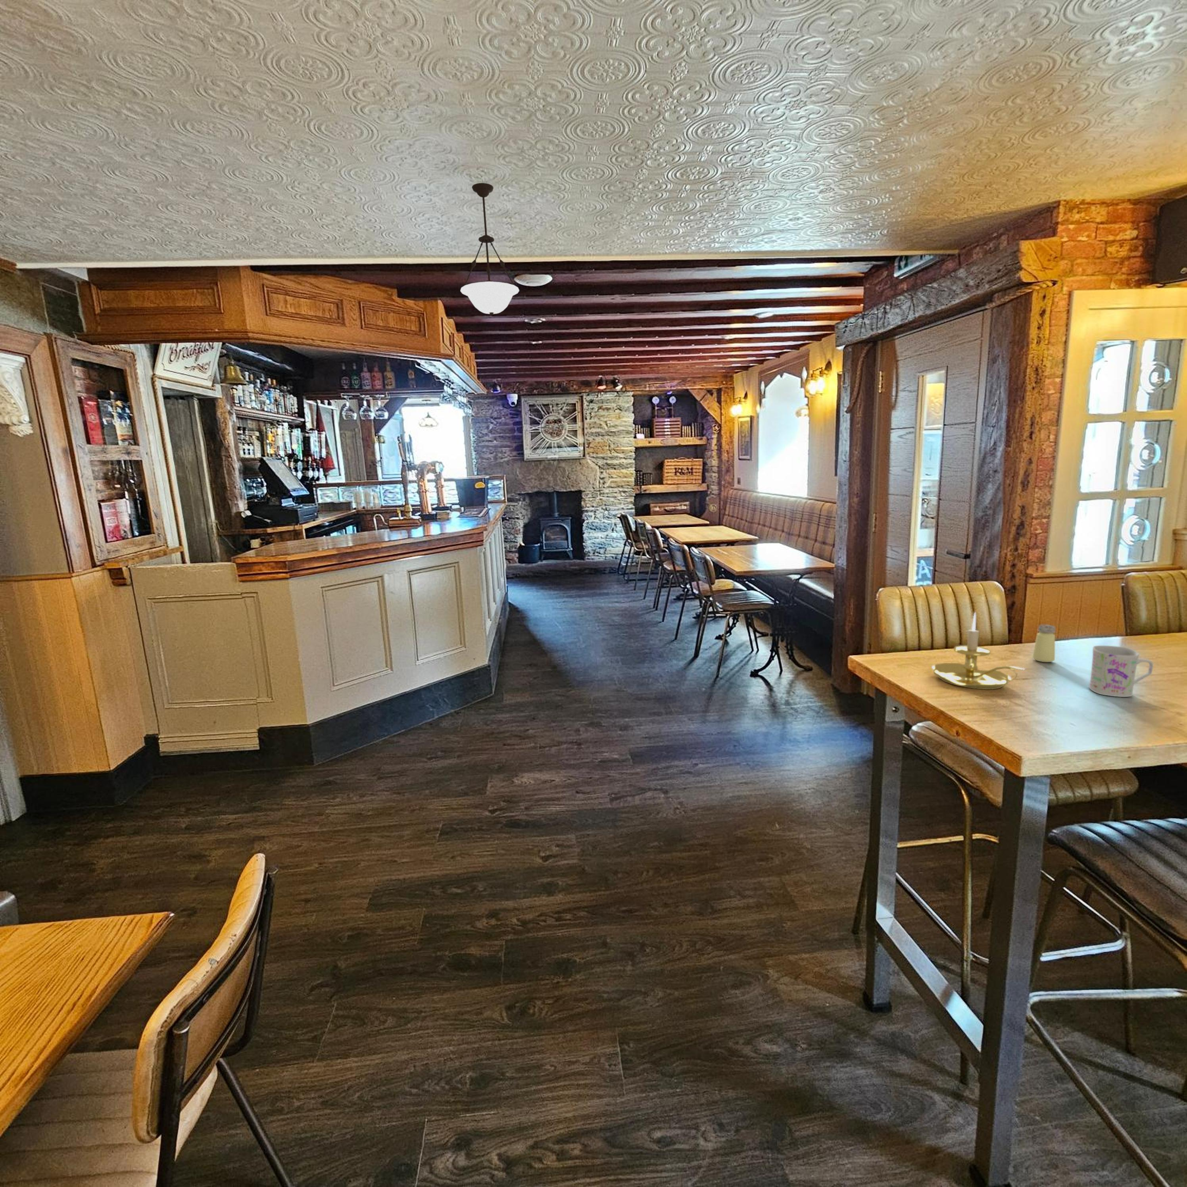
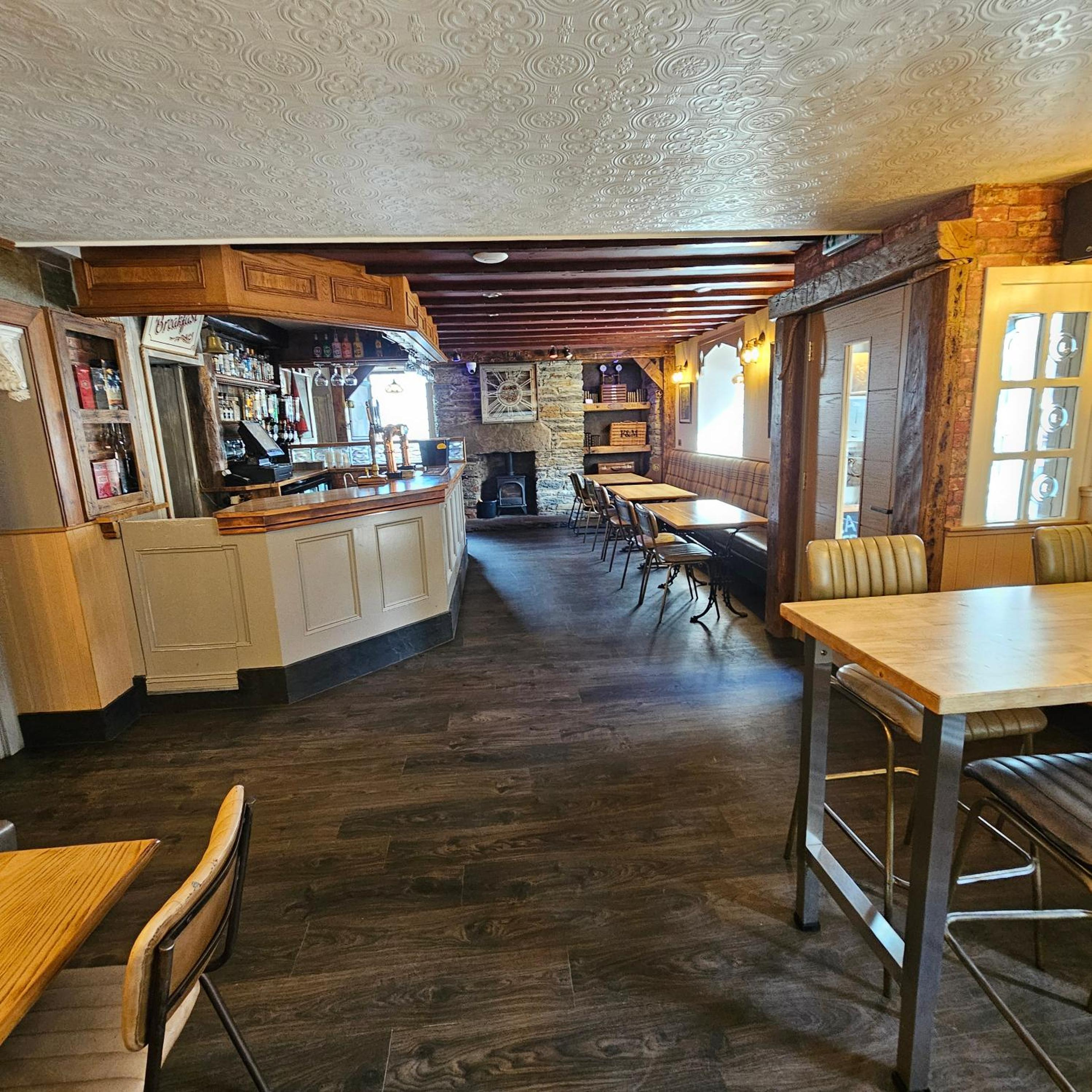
- mug (1121, 672)
- pendant light (487, 252)
- candle holder (978, 648)
- saltshaker (1045, 642)
